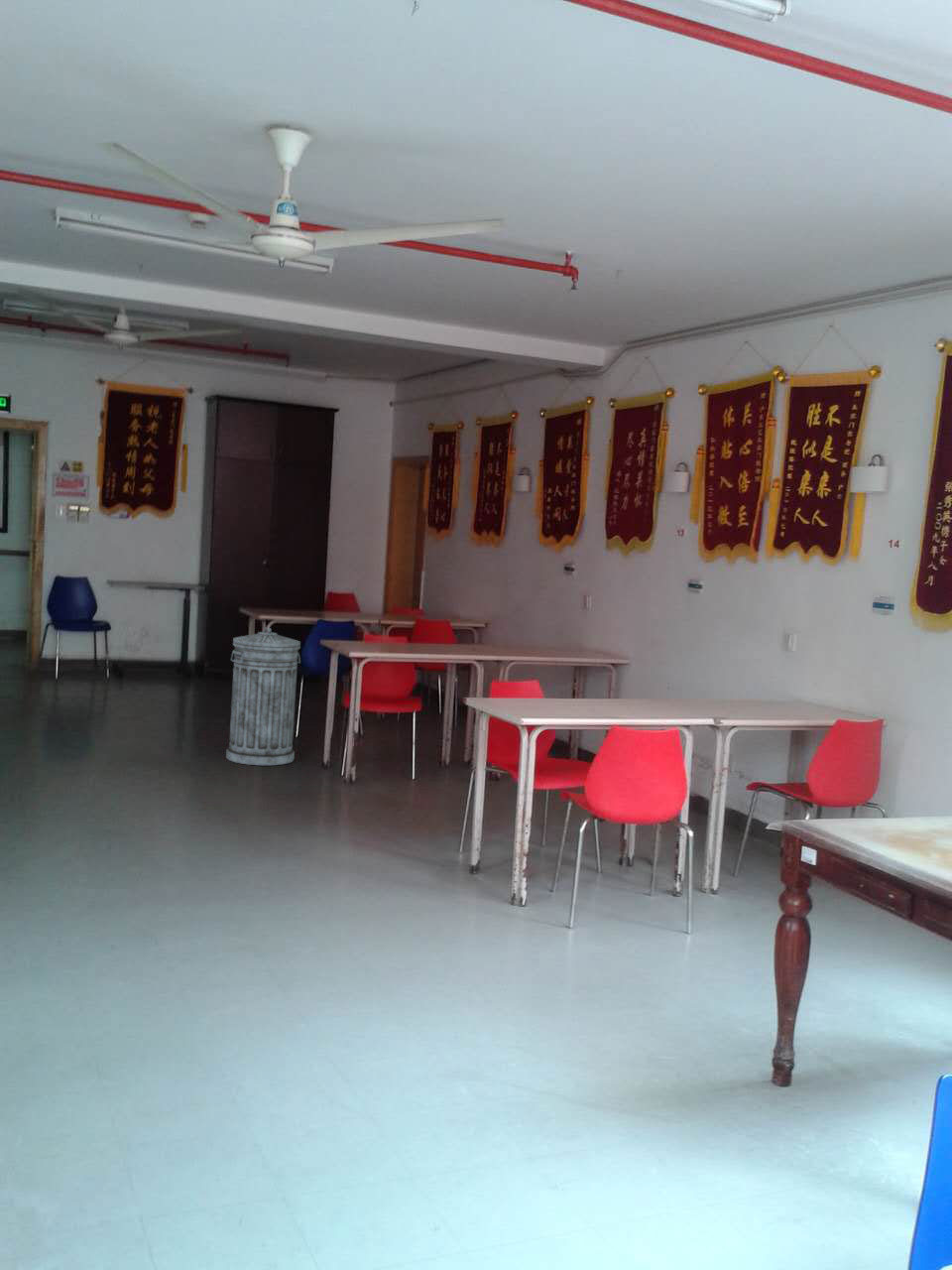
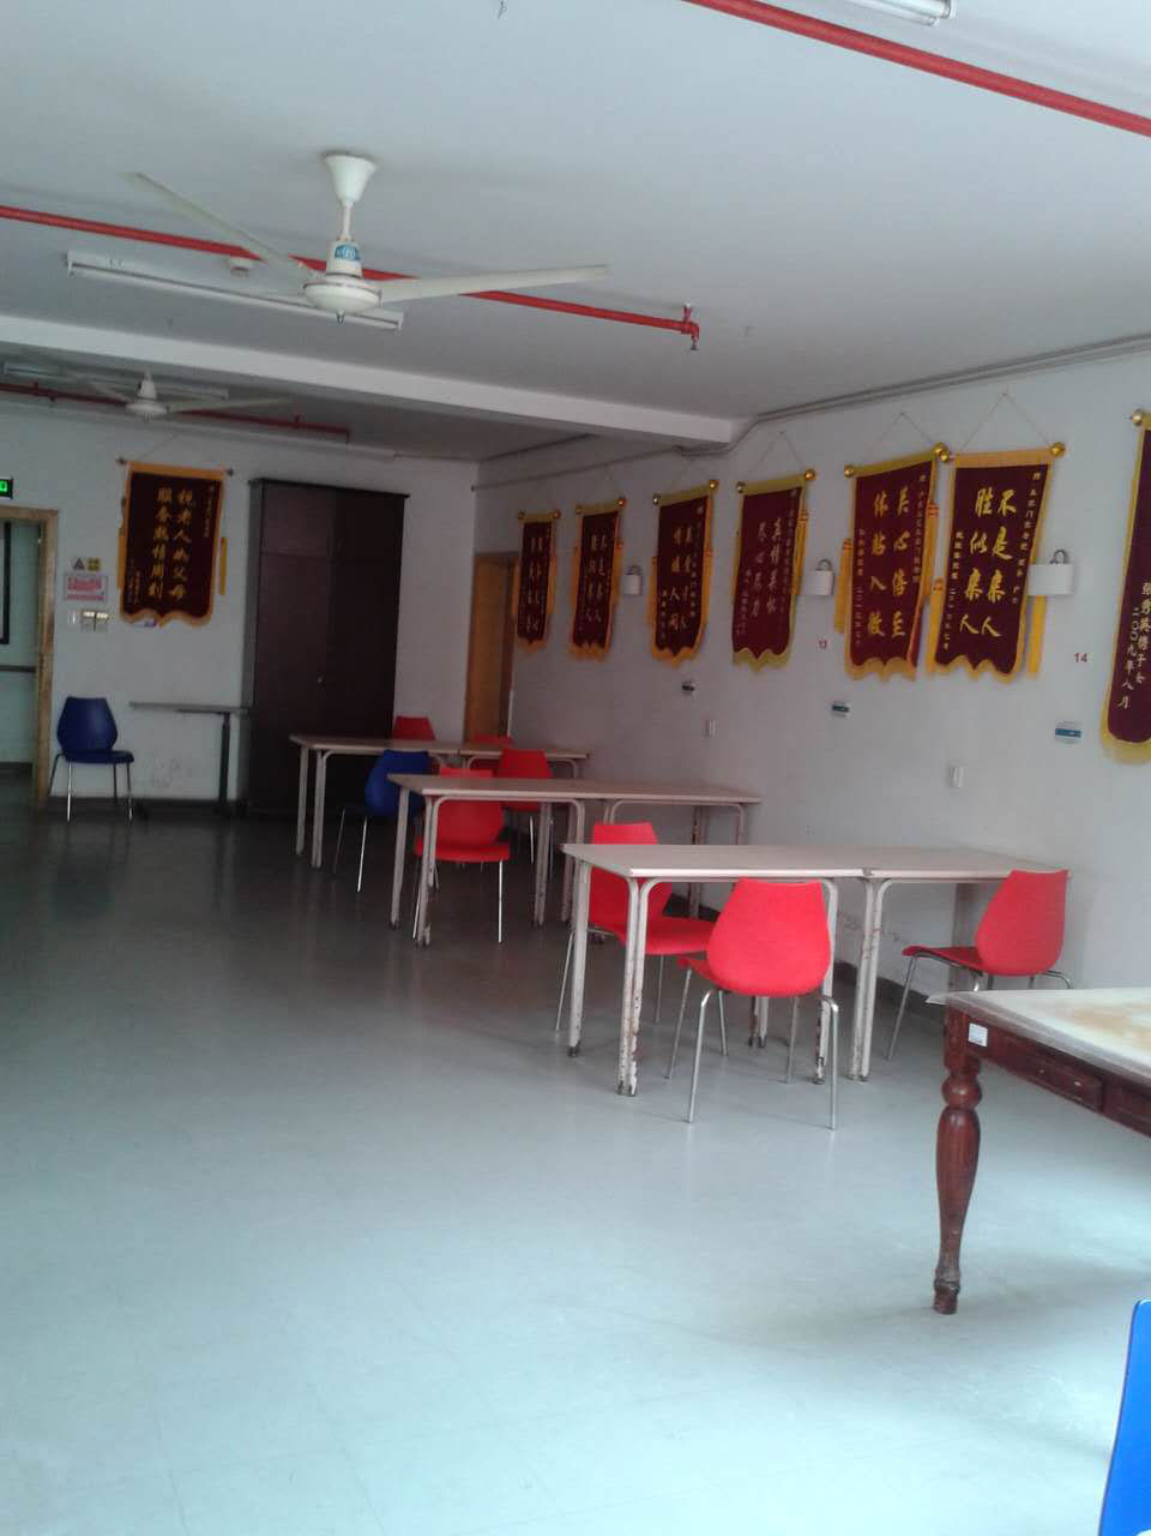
- trash can (264, 694)
